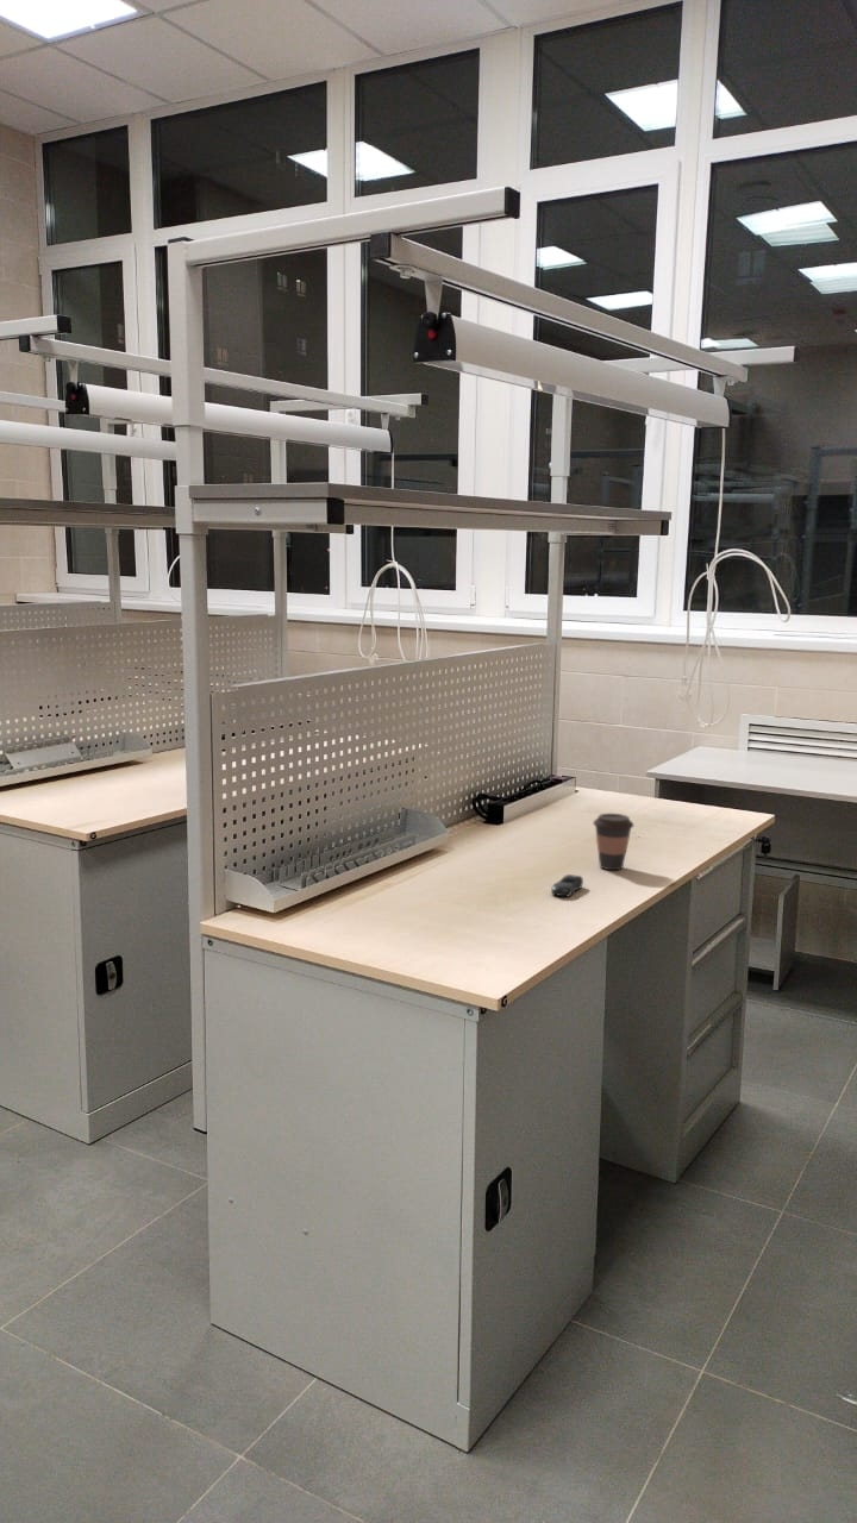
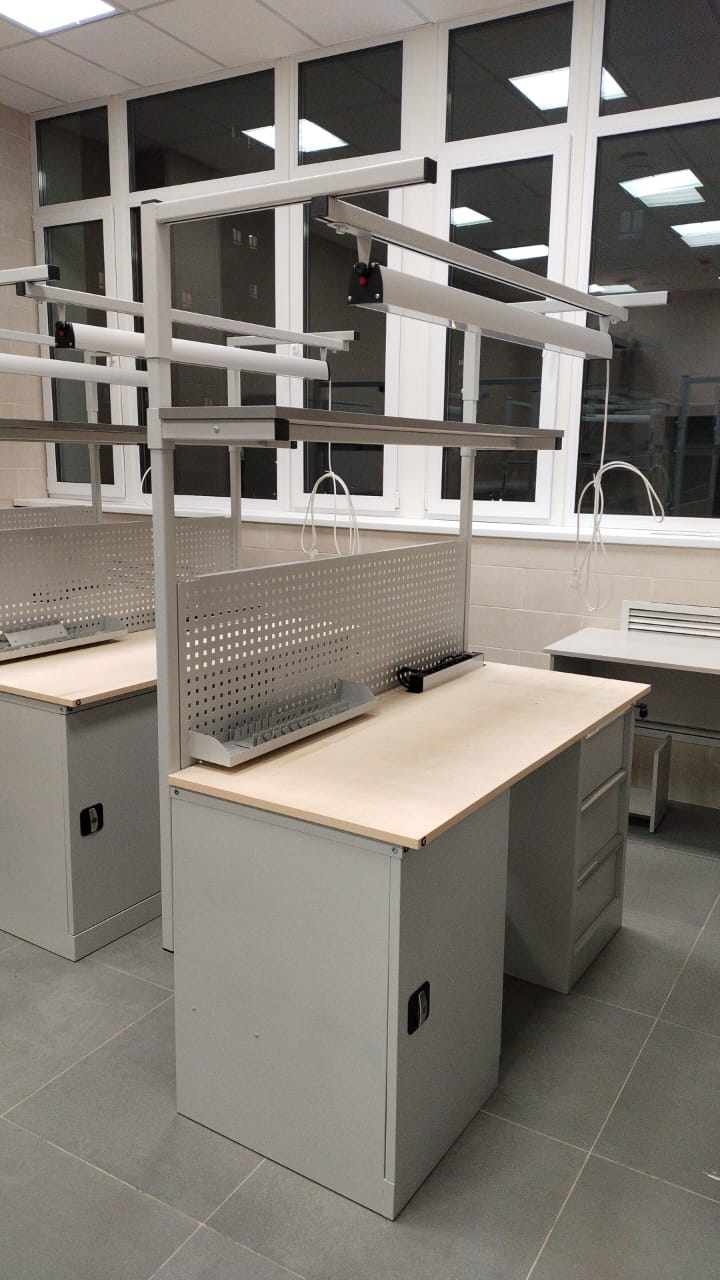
- computer mouse (571, 878)
- coffee cup (612, 841)
